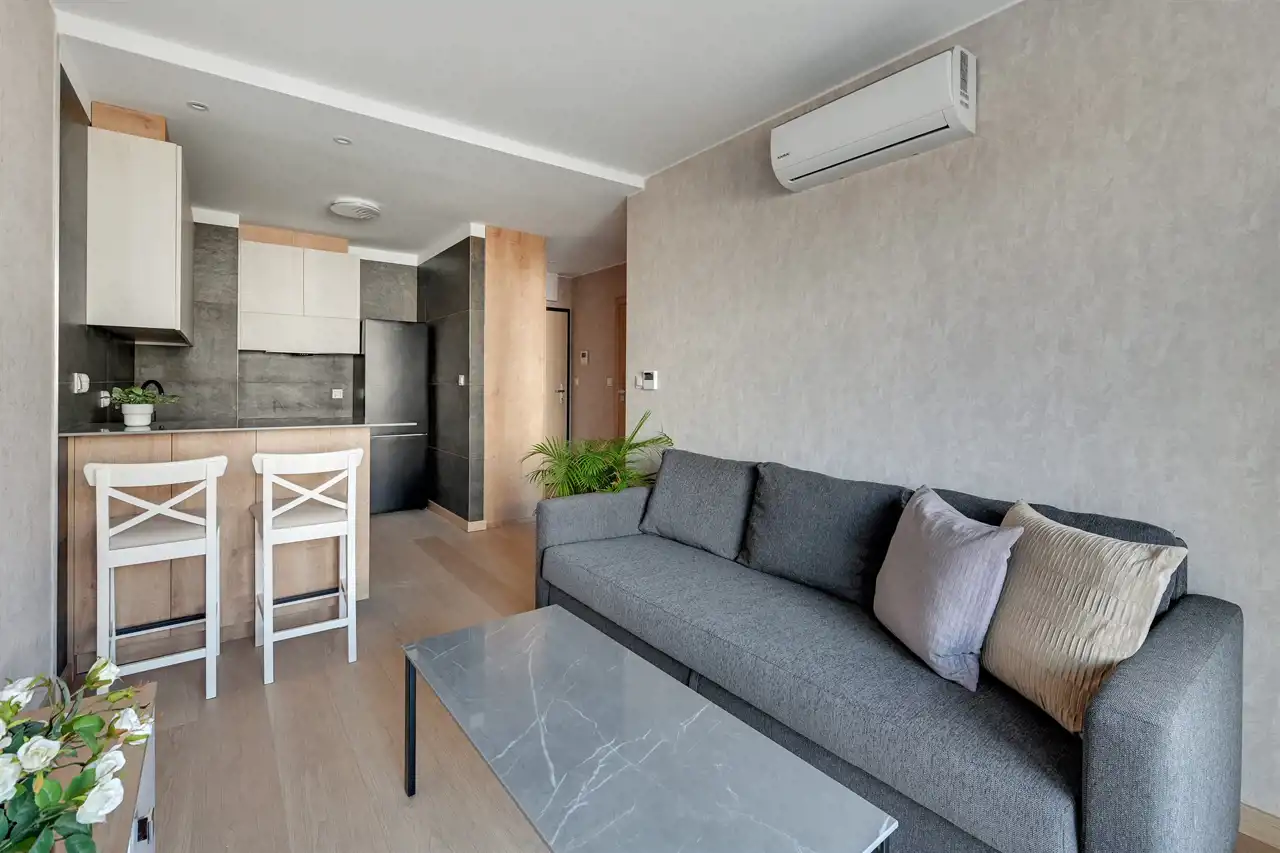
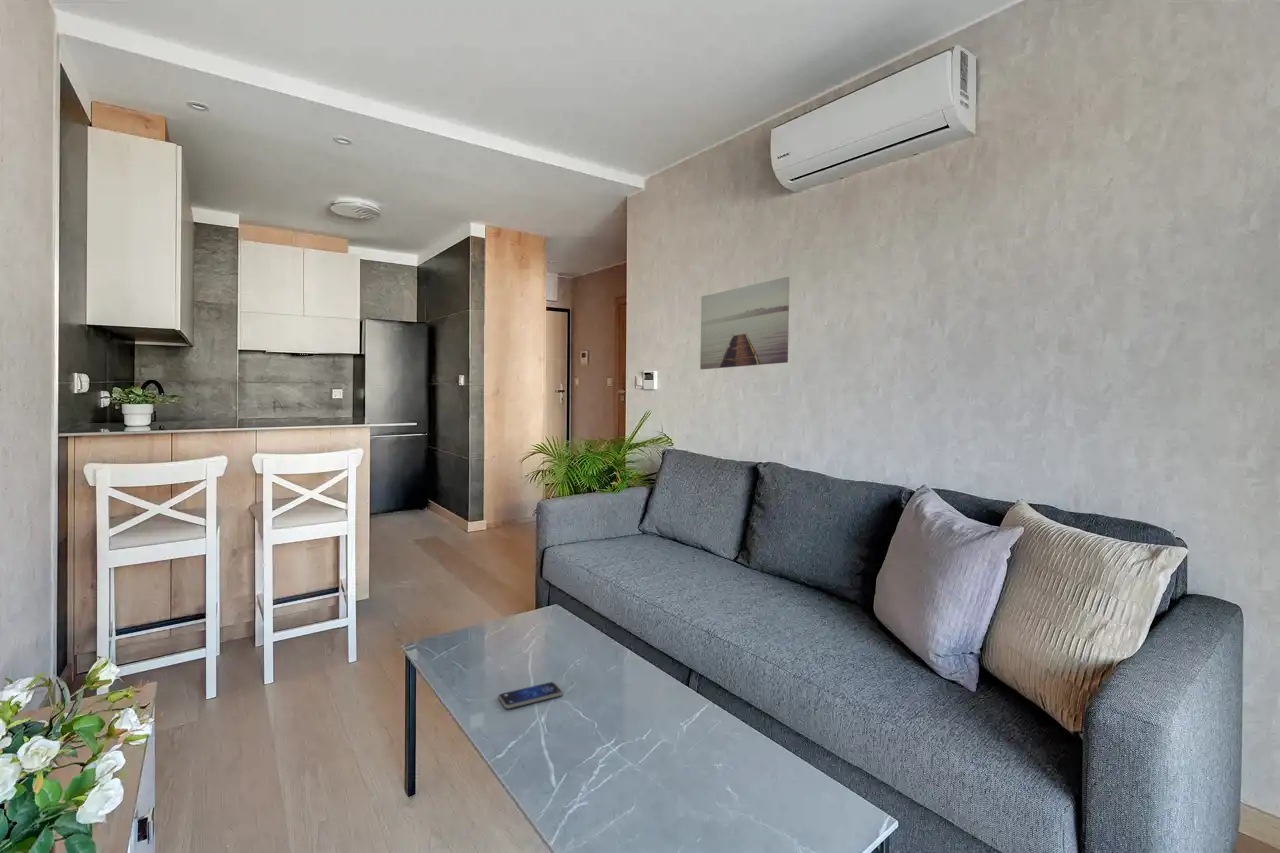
+ wall art (741, 326)
+ smartphone (530, 694)
